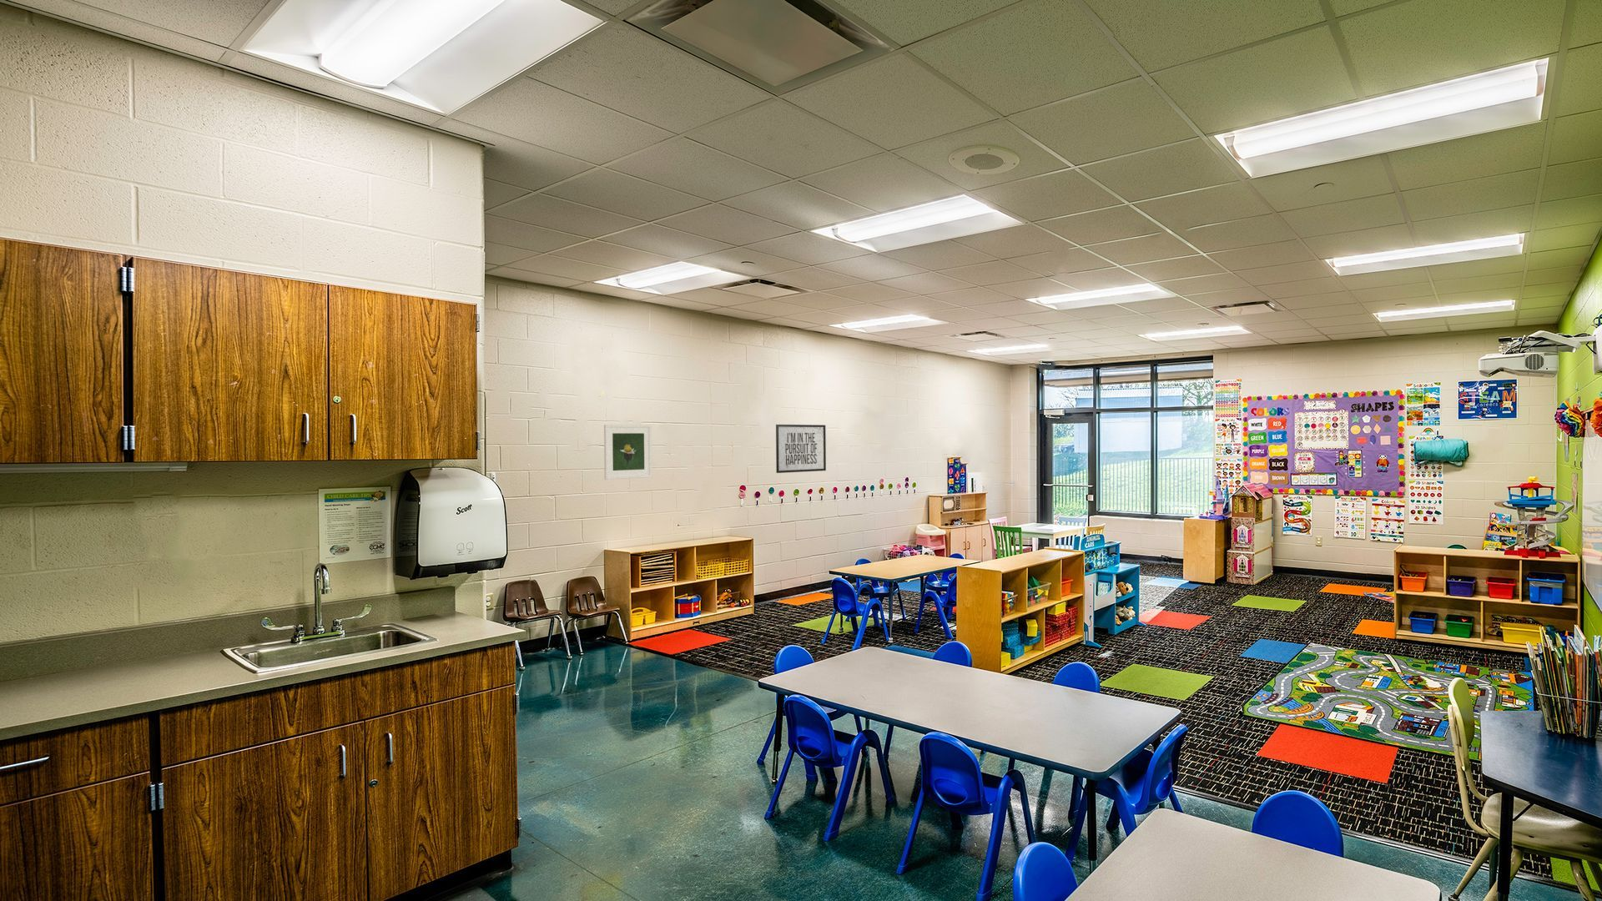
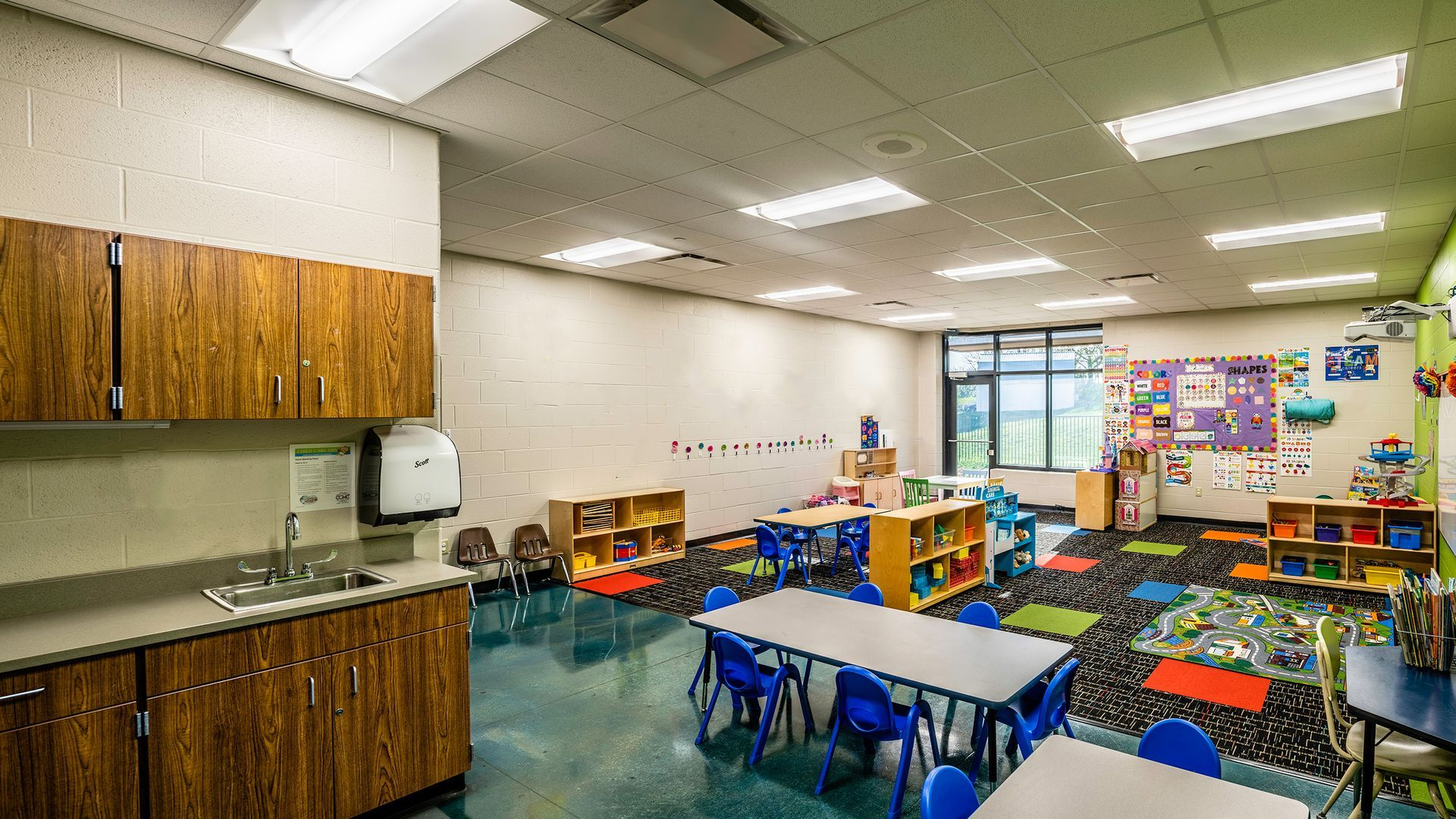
- mirror (801, 448)
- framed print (628, 451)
